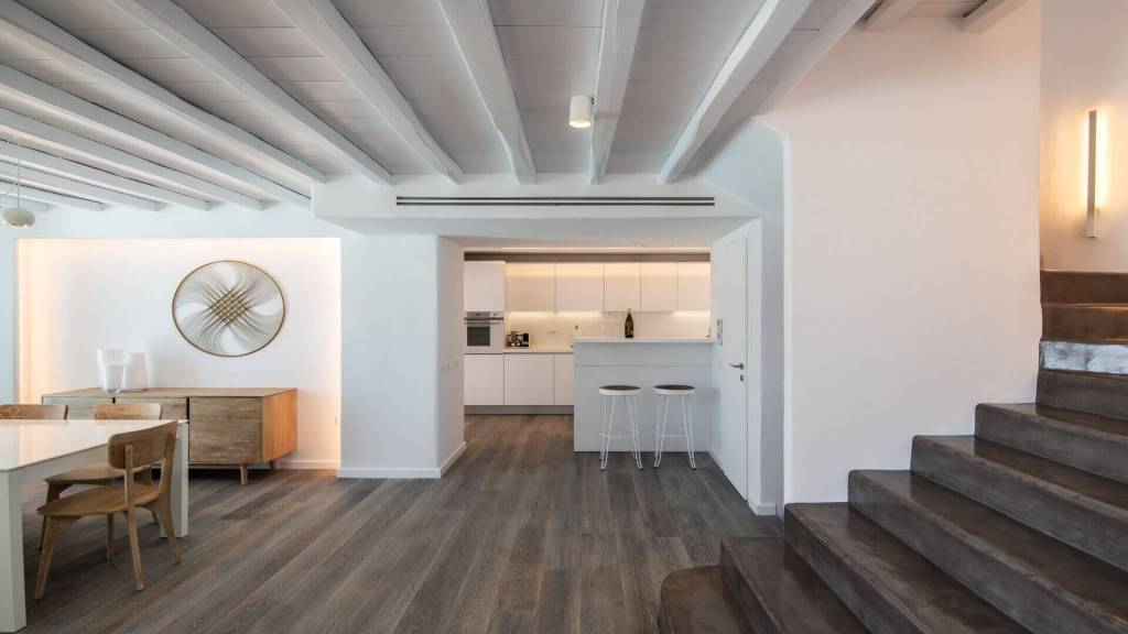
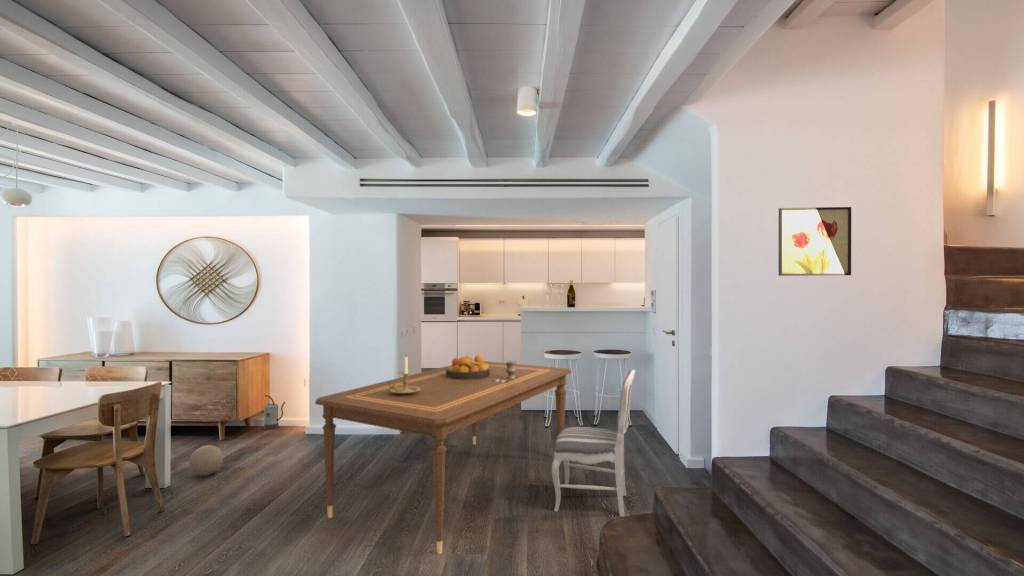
+ wall art (813, 241)
+ fruit bowl (467, 365)
+ dining chair (595, 435)
+ candle holder (405, 374)
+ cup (507, 370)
+ dining table (458, 429)
+ watering can (271, 411)
+ ball (206, 460)
